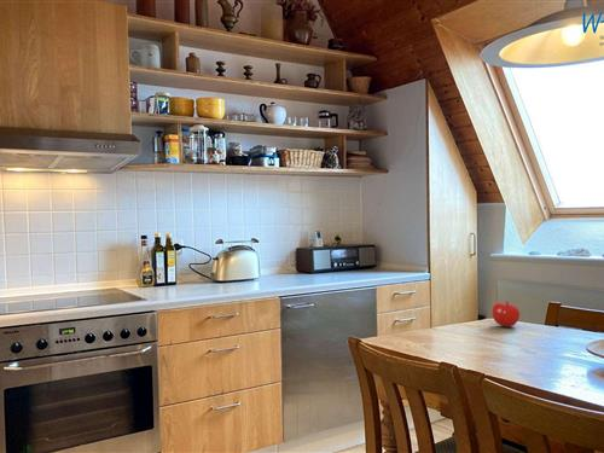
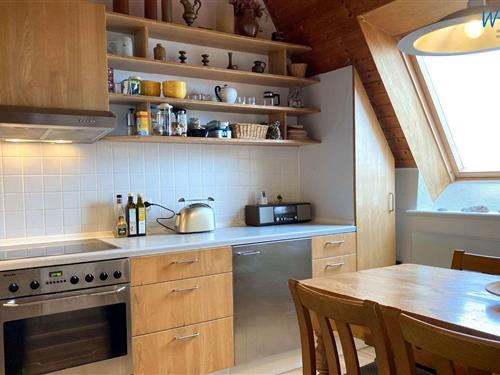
- fruit (505, 313)
